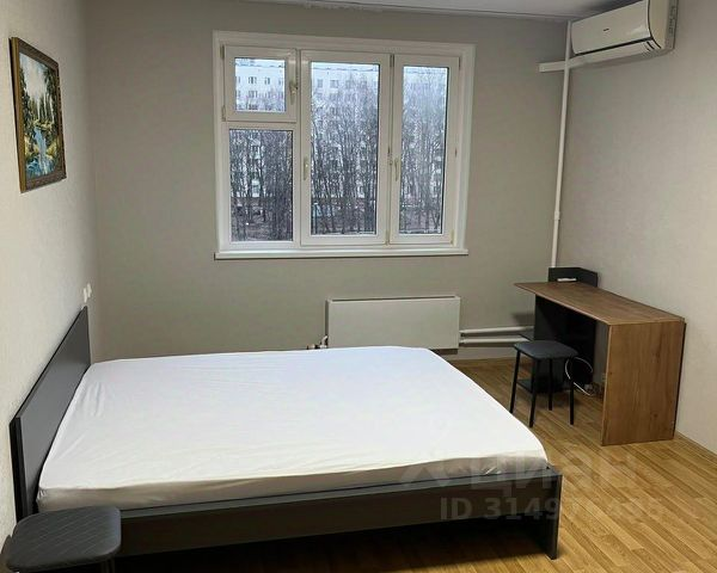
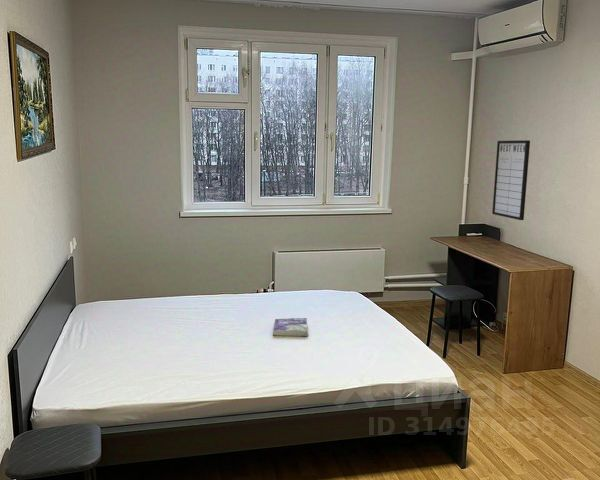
+ book (290, 326)
+ writing board (510, 179)
